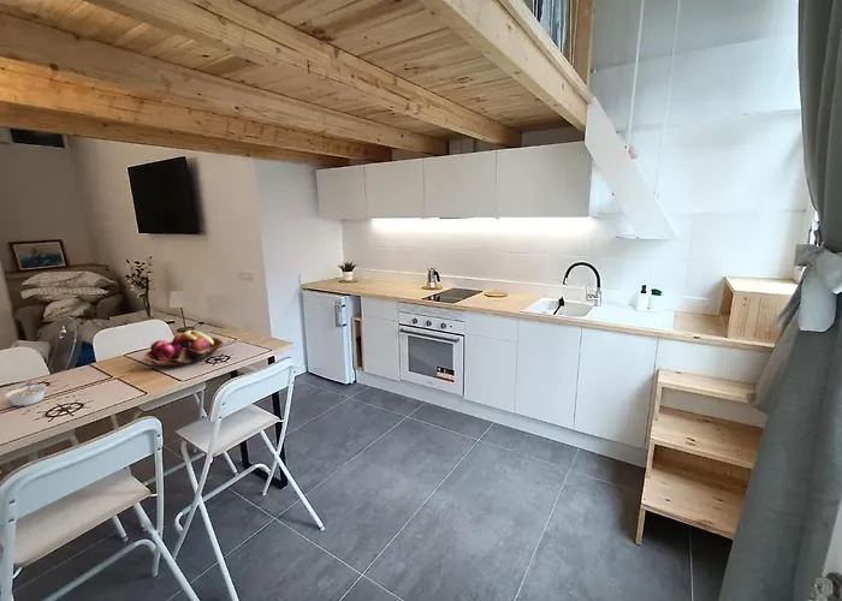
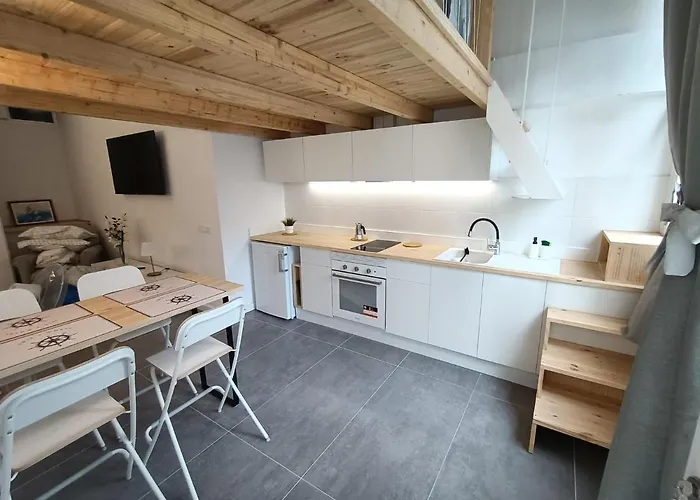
- fruit basket (186, 346)
- legume (26, 394)
